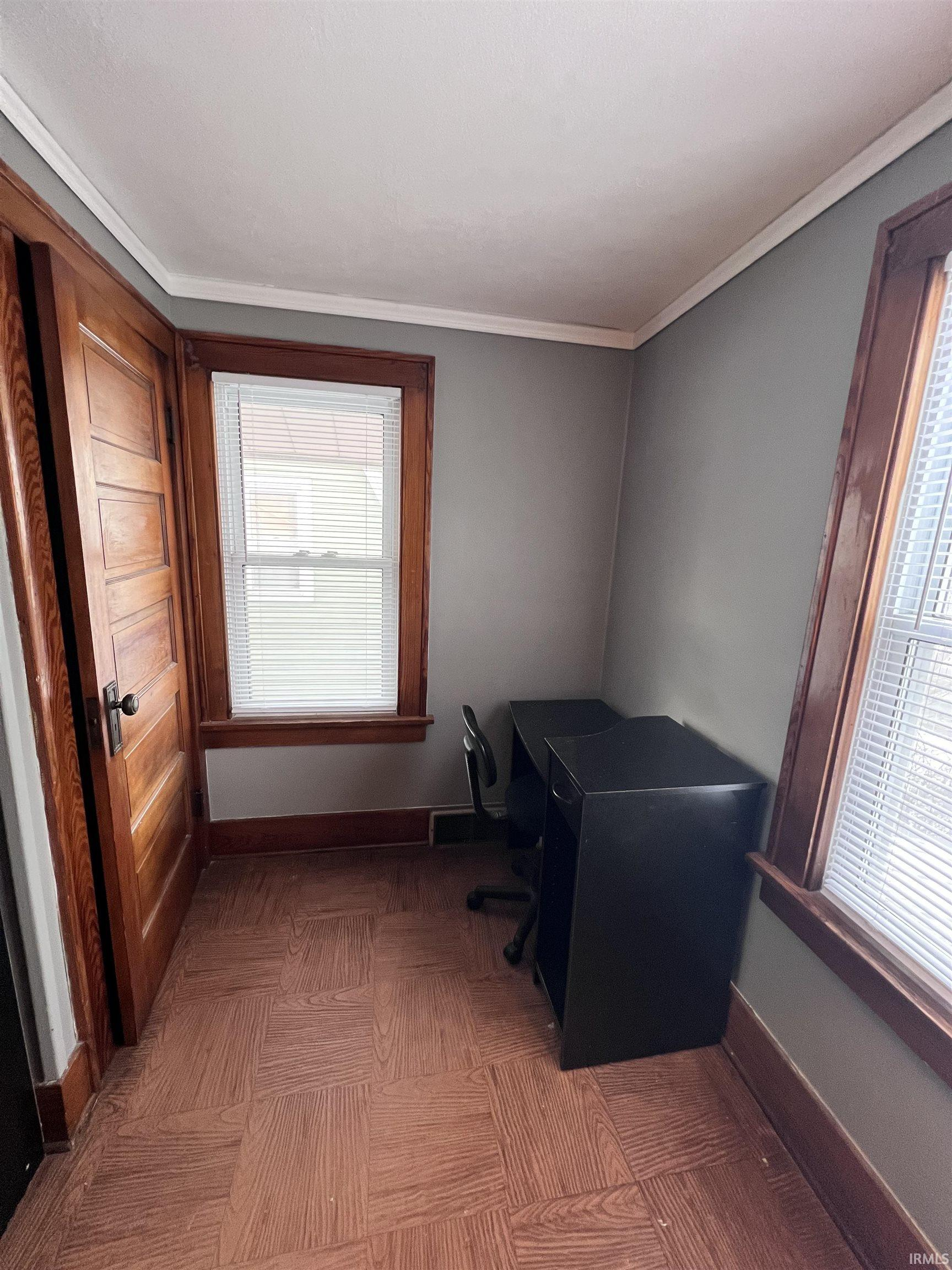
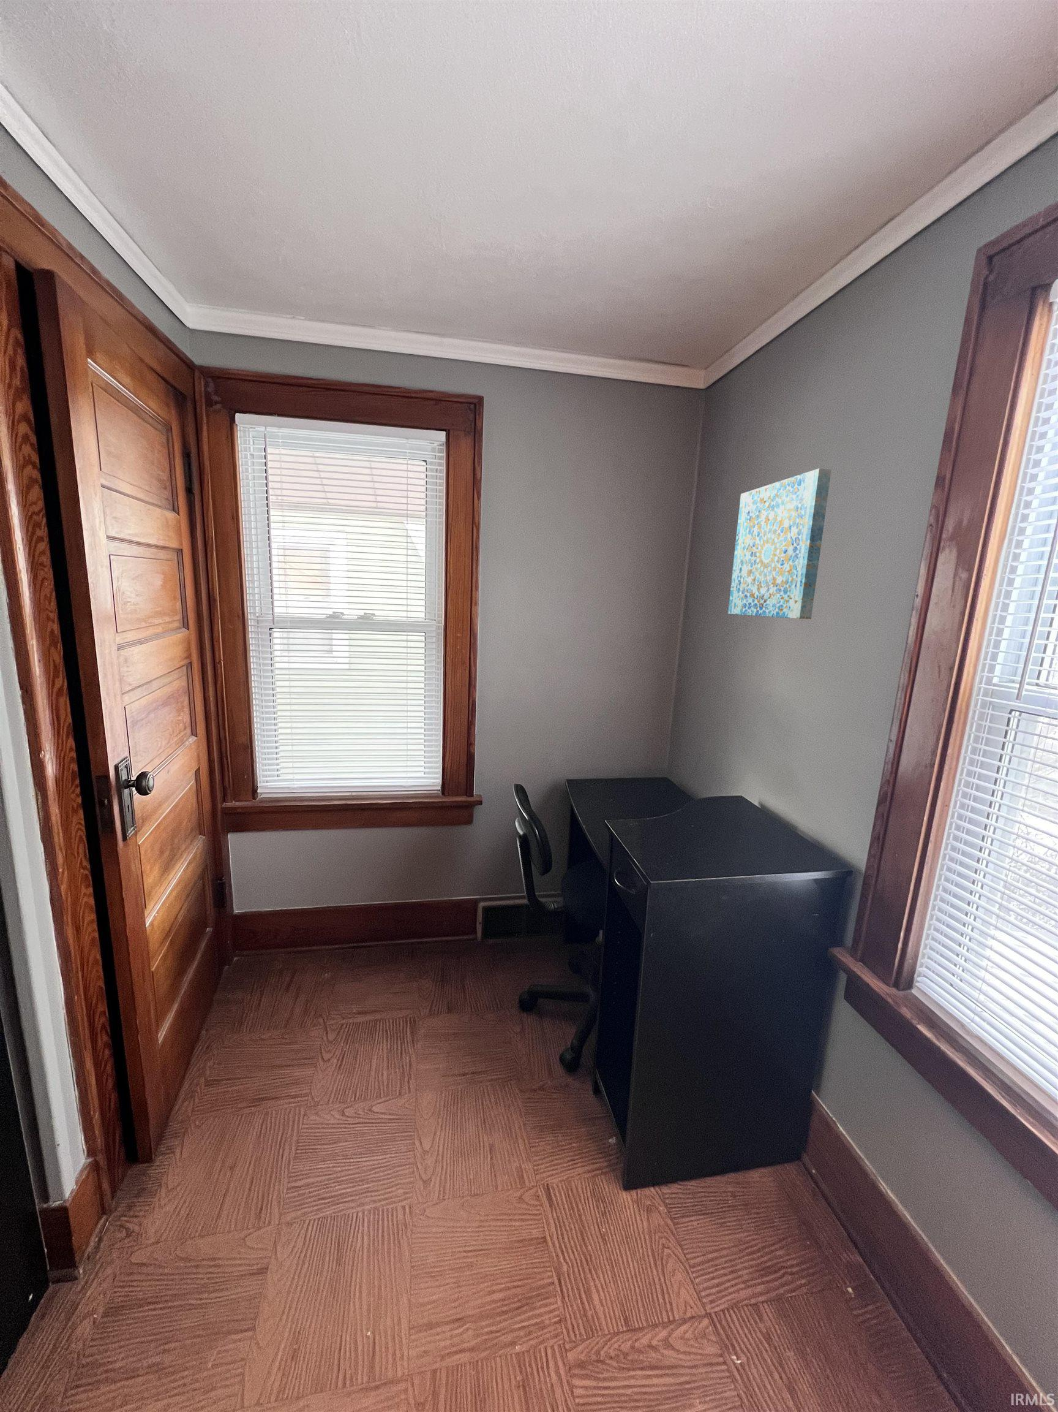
+ wall art (772, 551)
